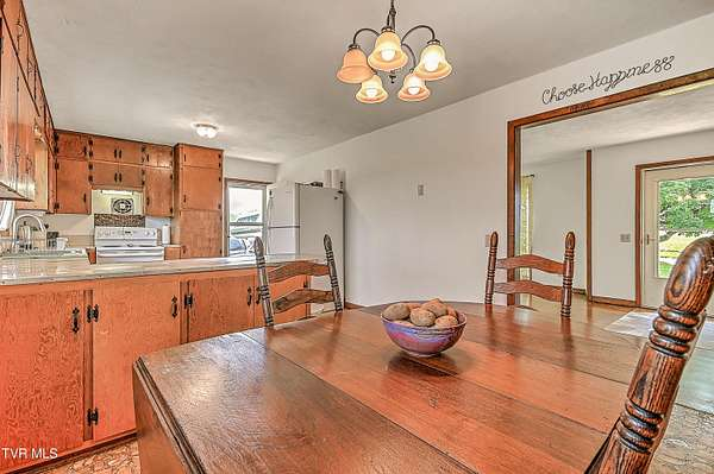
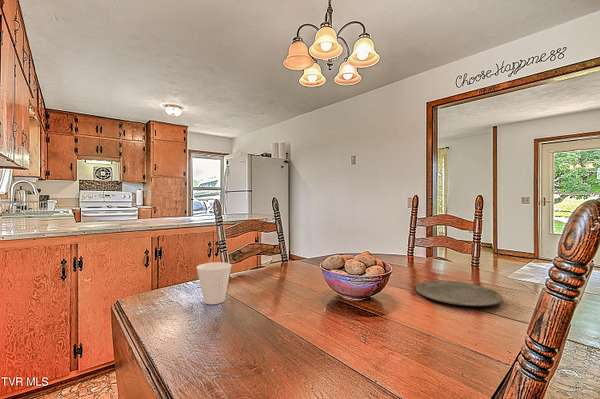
+ cup (214, 283)
+ plate (456, 293)
